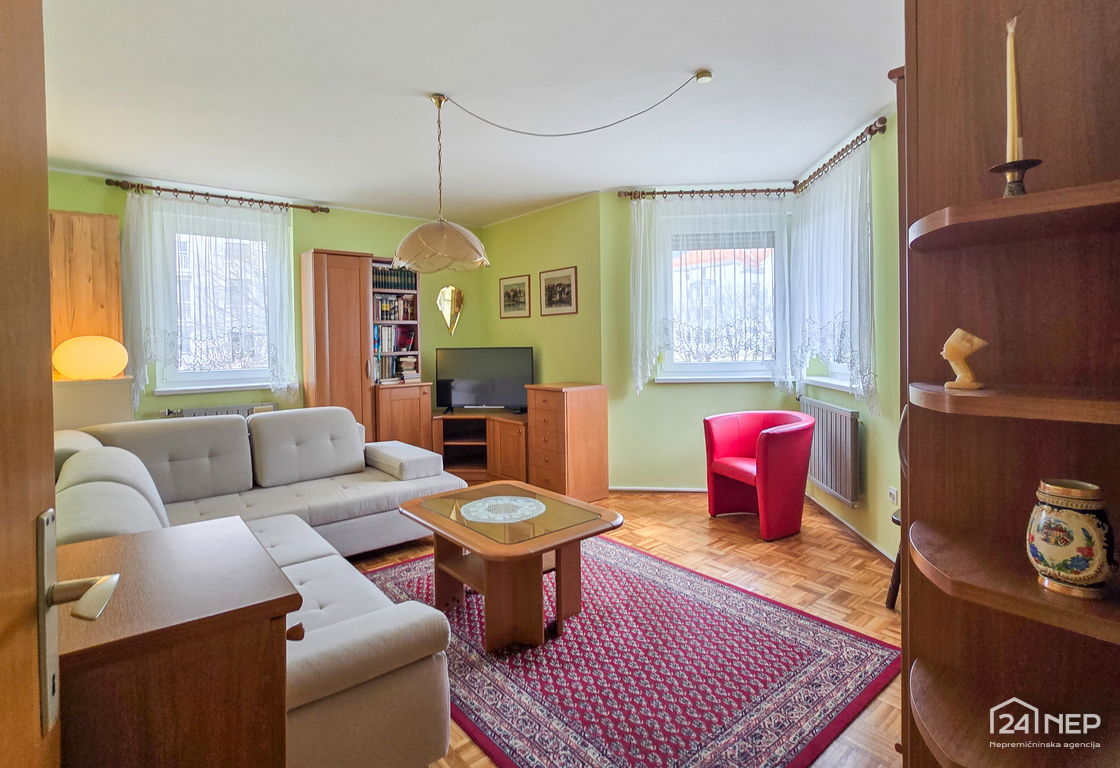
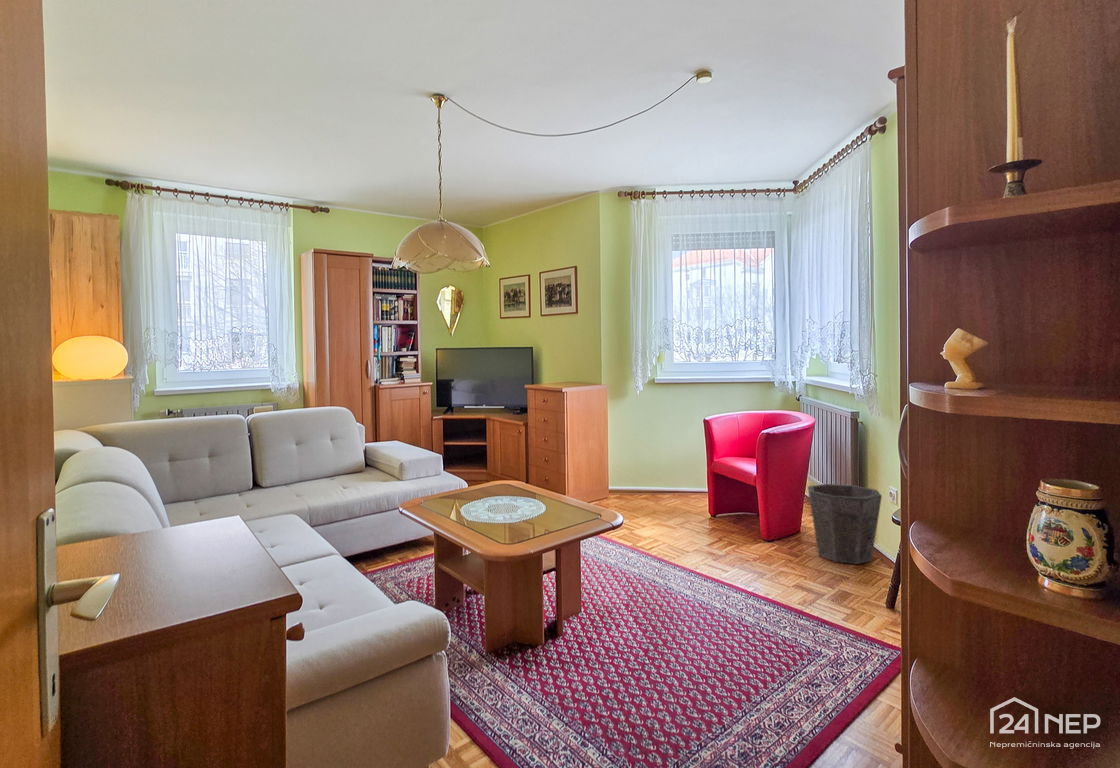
+ waste bin (843, 523)
